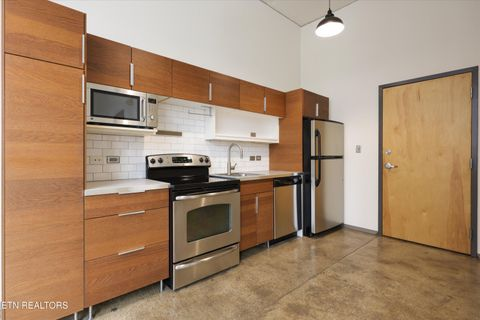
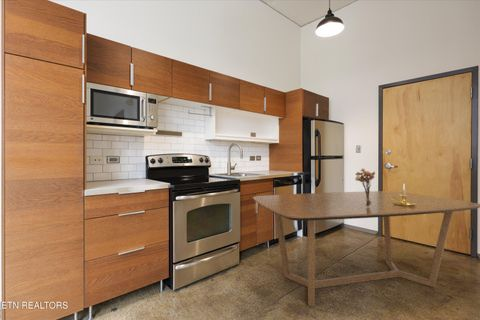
+ dining table (354, 218)
+ candle holder (402, 193)
+ bouquet (364, 187)
